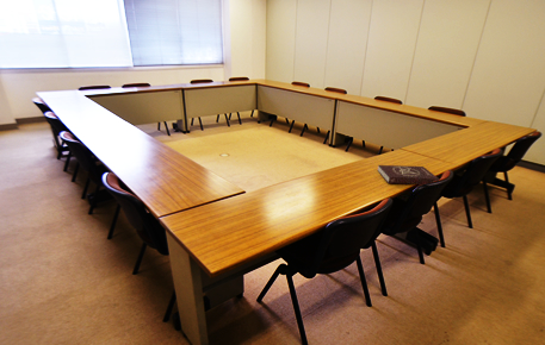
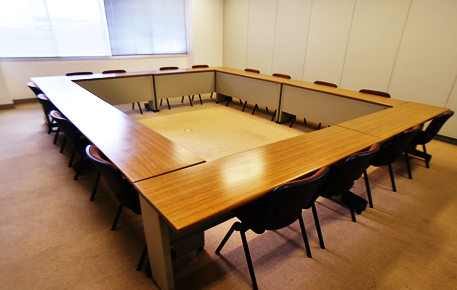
- book (407, 174)
